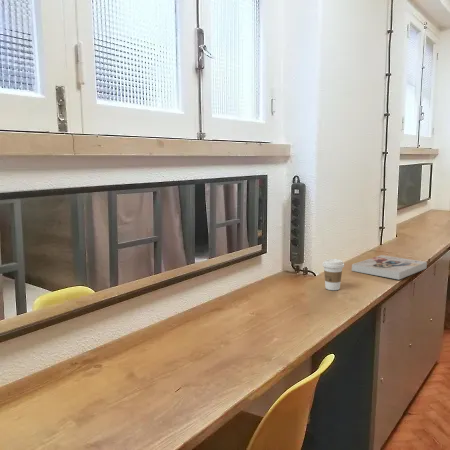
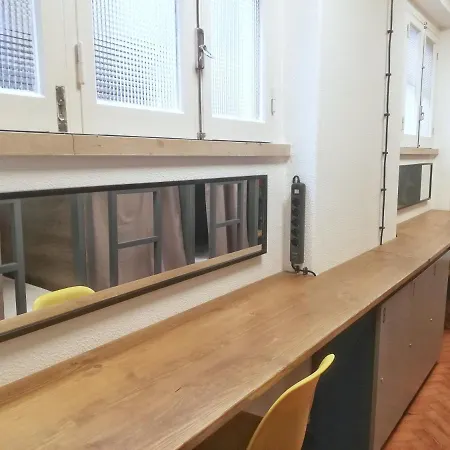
- book (389, 266)
- coffee cup (332, 274)
